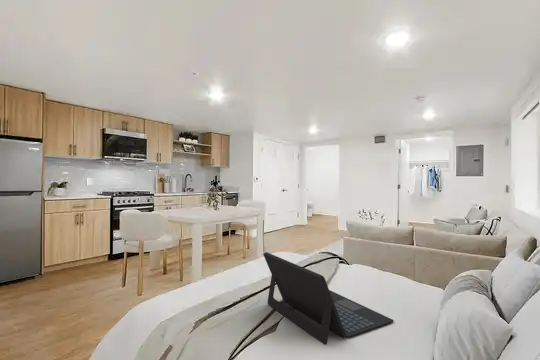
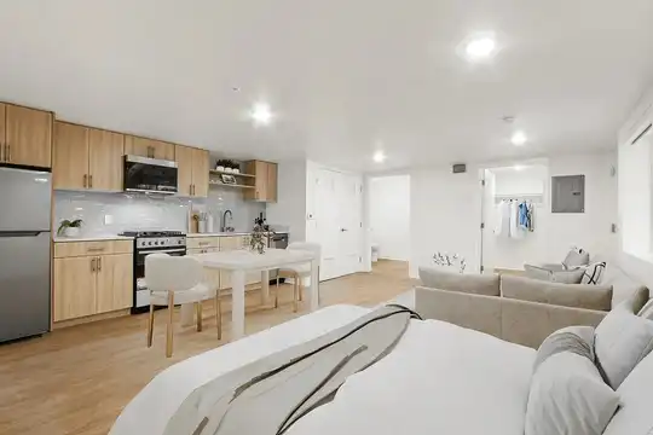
- laptop (324, 284)
